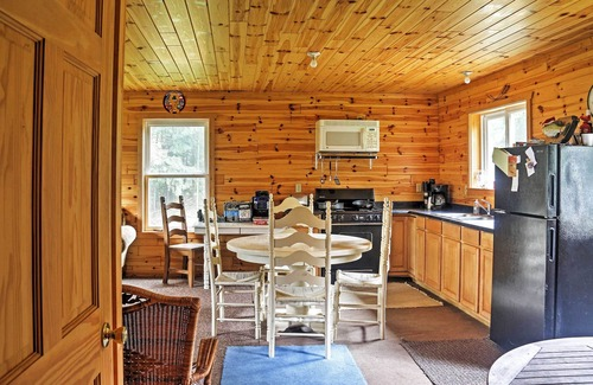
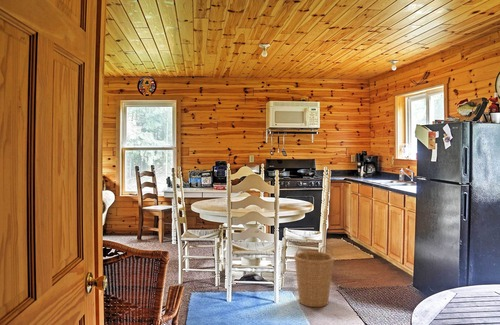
+ basket (313, 274)
